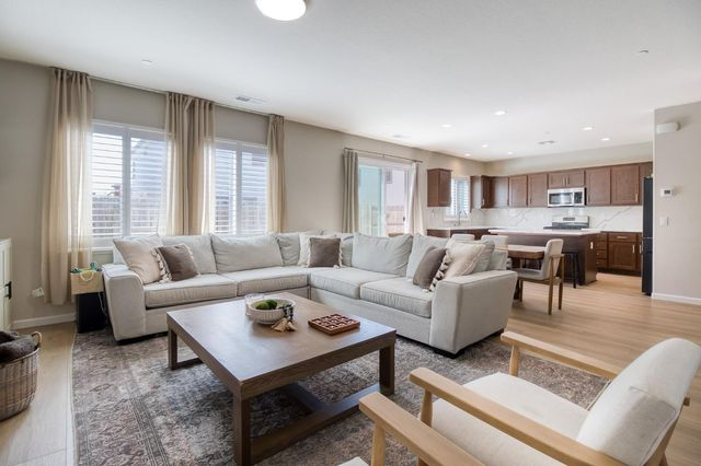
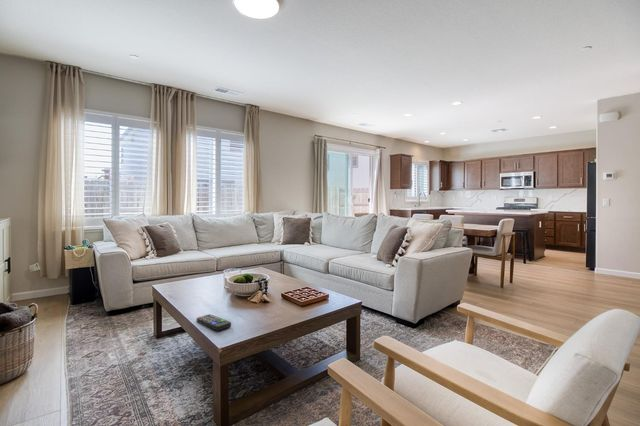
+ remote control (213, 321)
